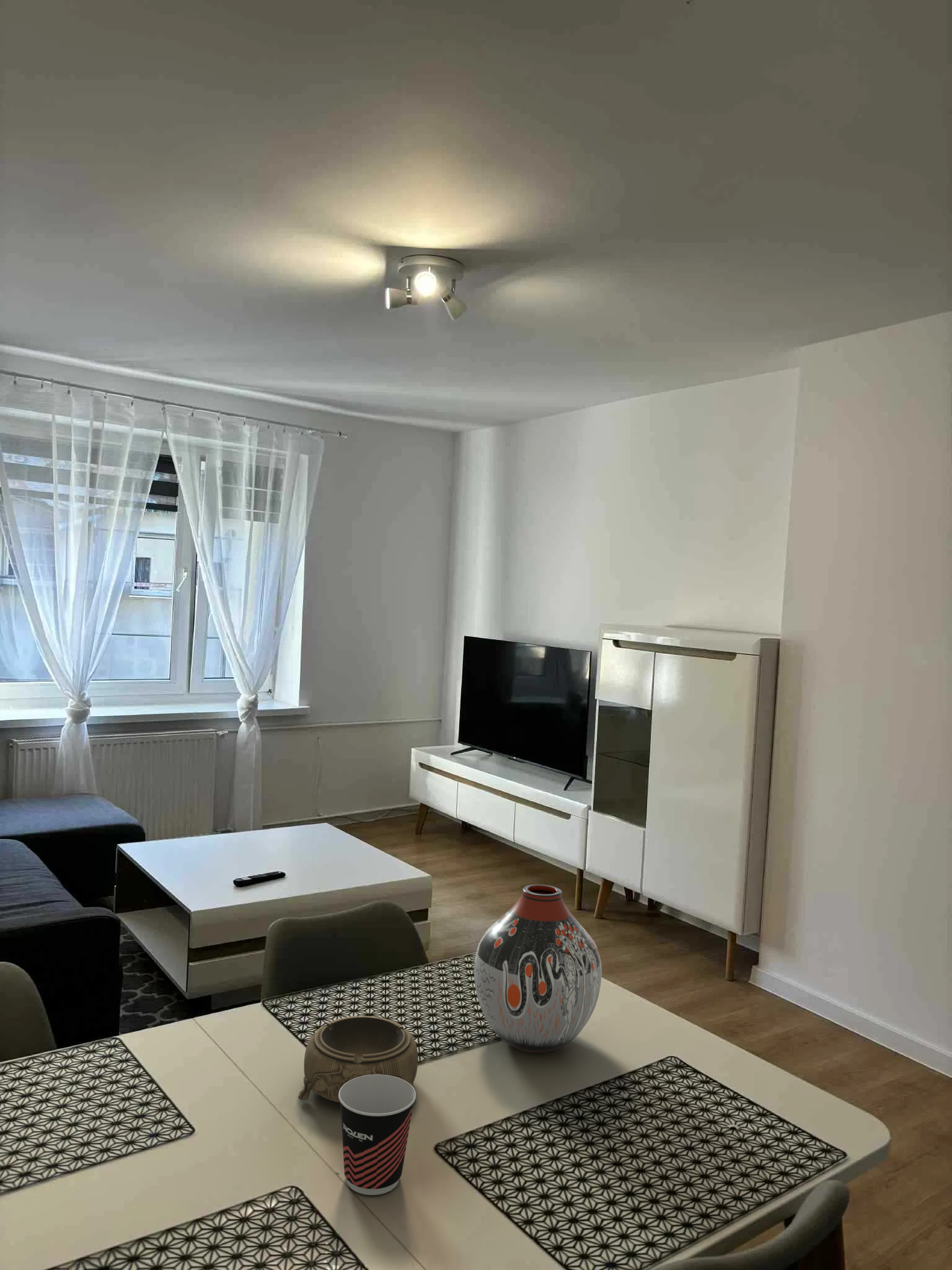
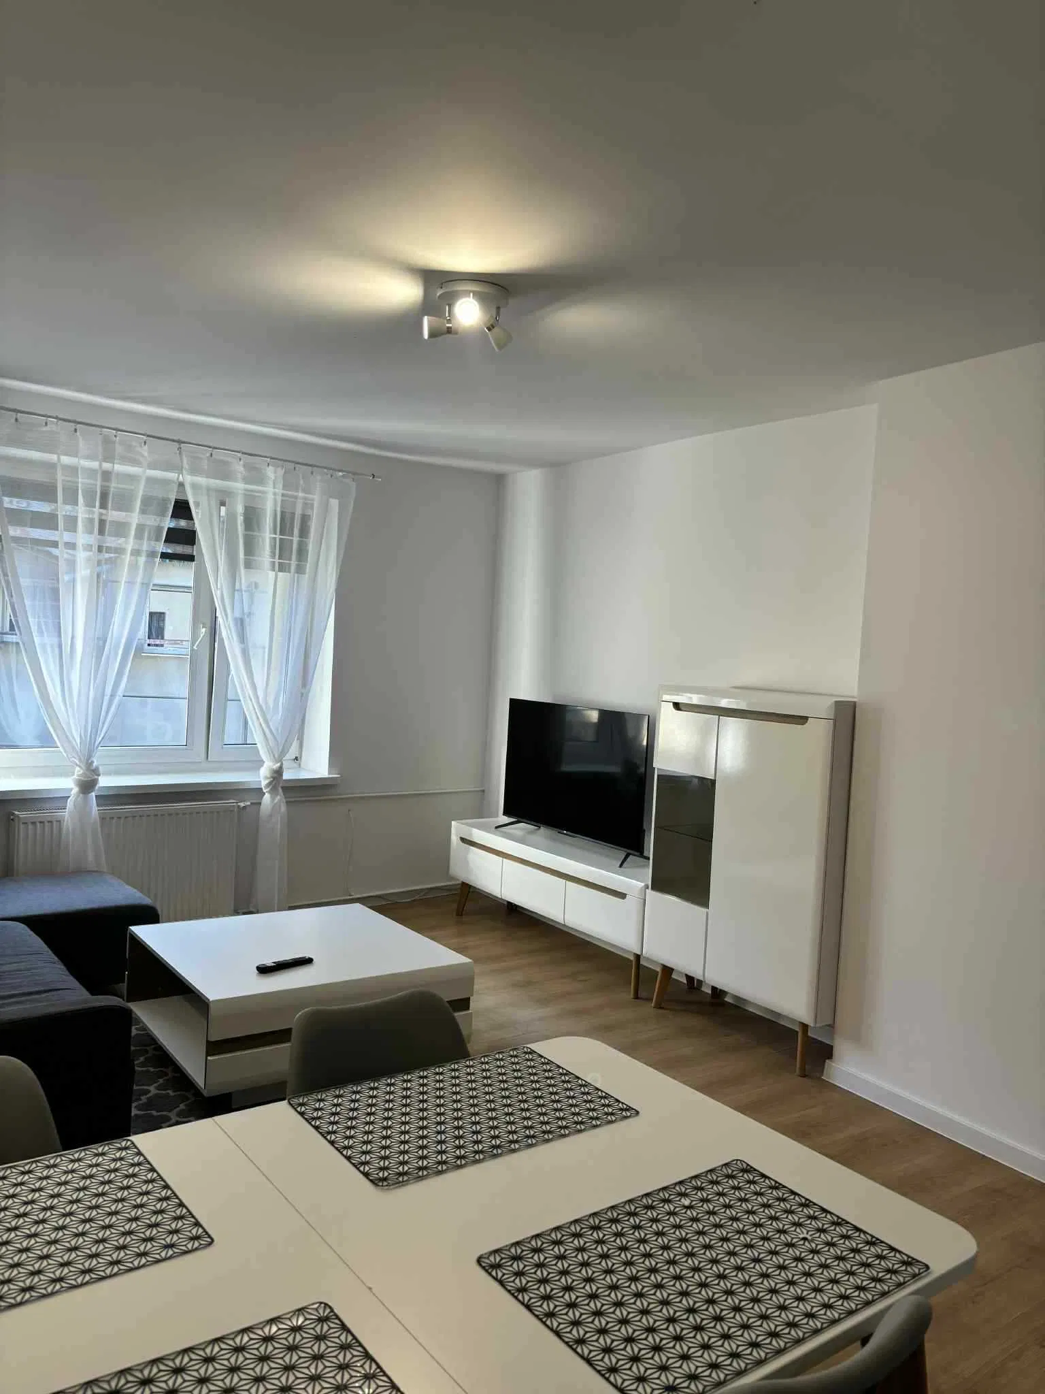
- decorative bowl (357, 1060)
- cup (375, 1136)
- vase (537, 965)
